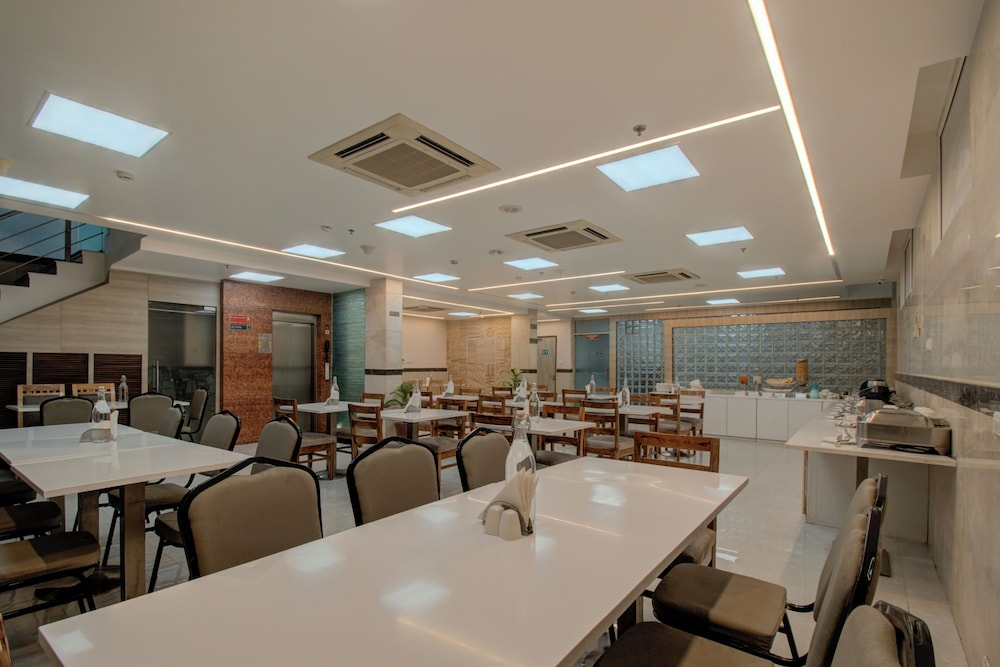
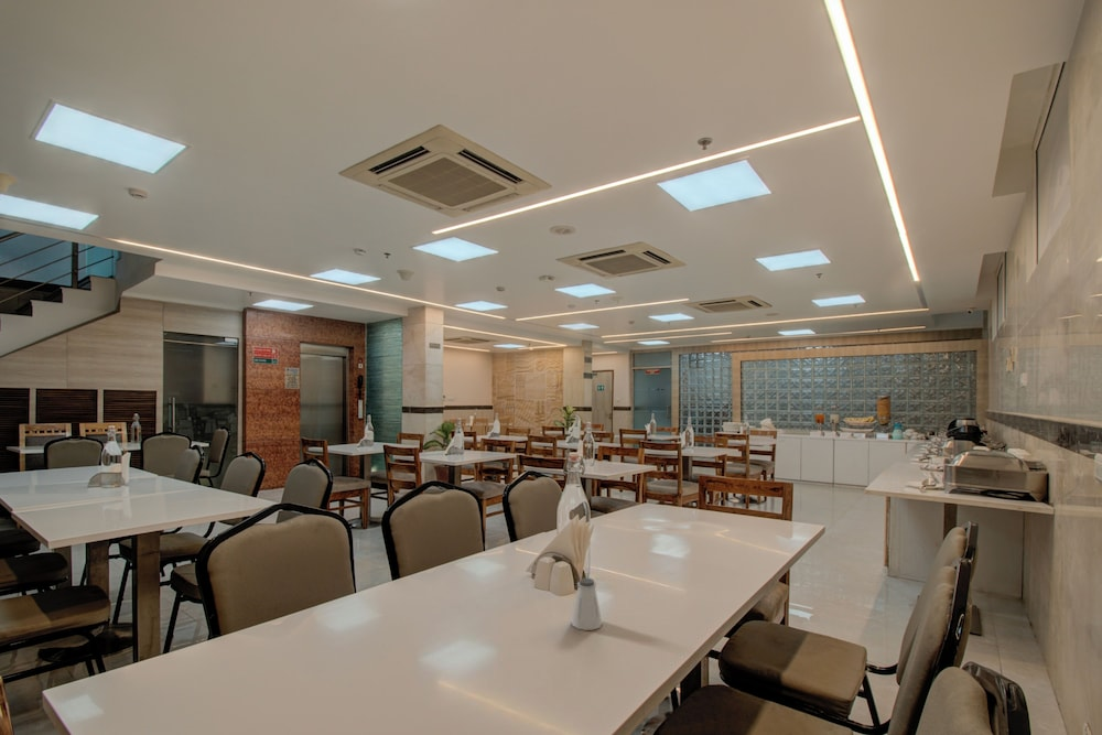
+ saltshaker (586, 602)
